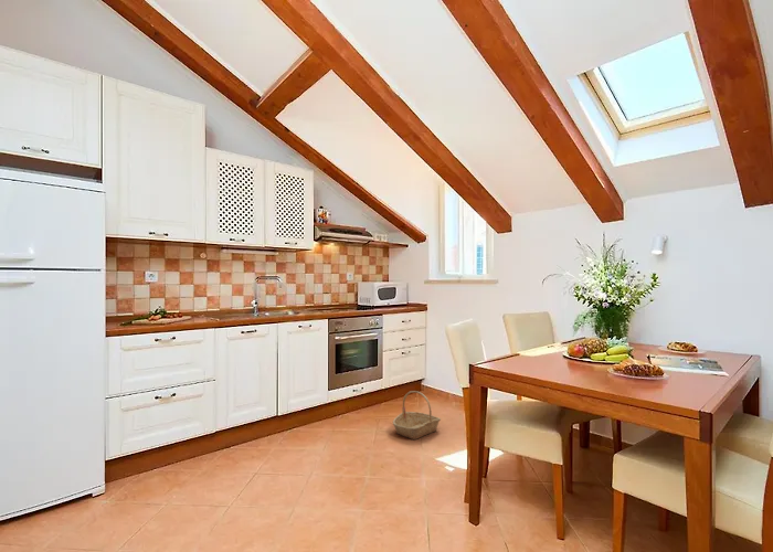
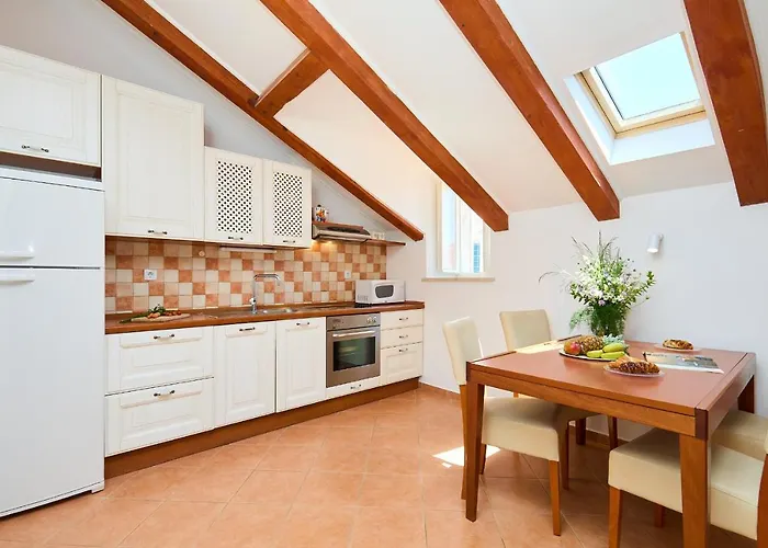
- basket (416, 412)
